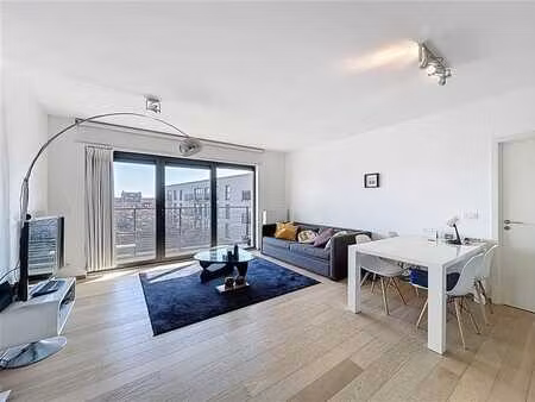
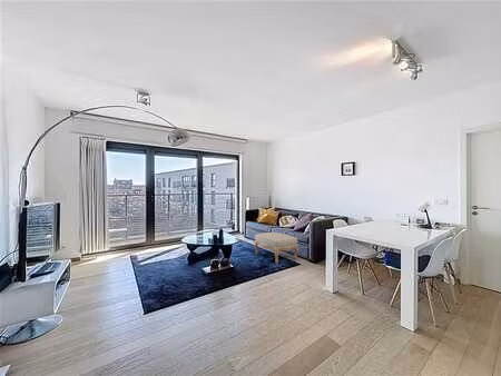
+ ottoman (275, 245)
